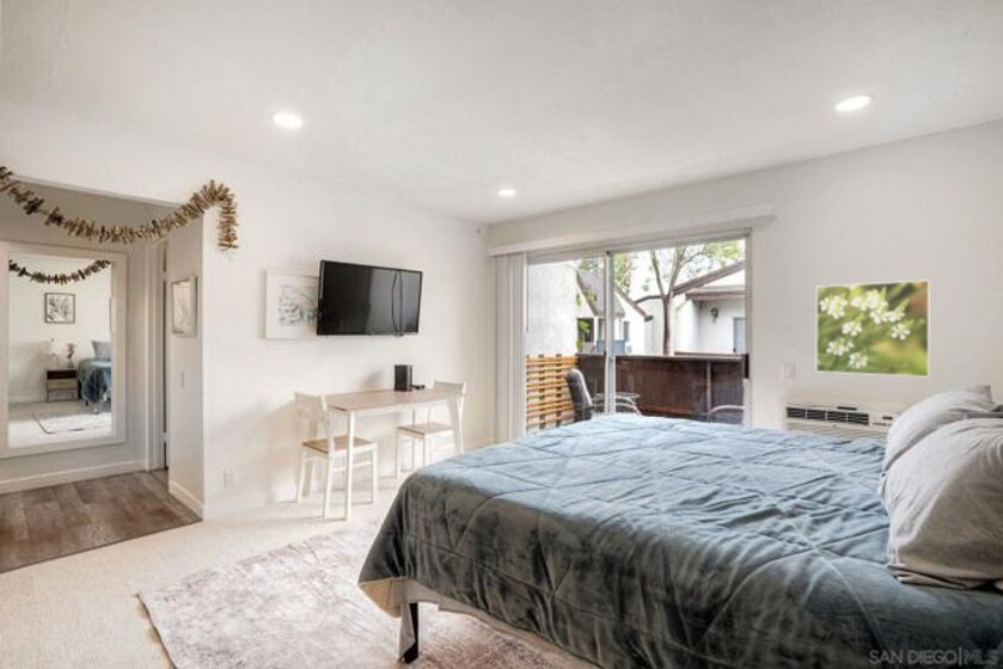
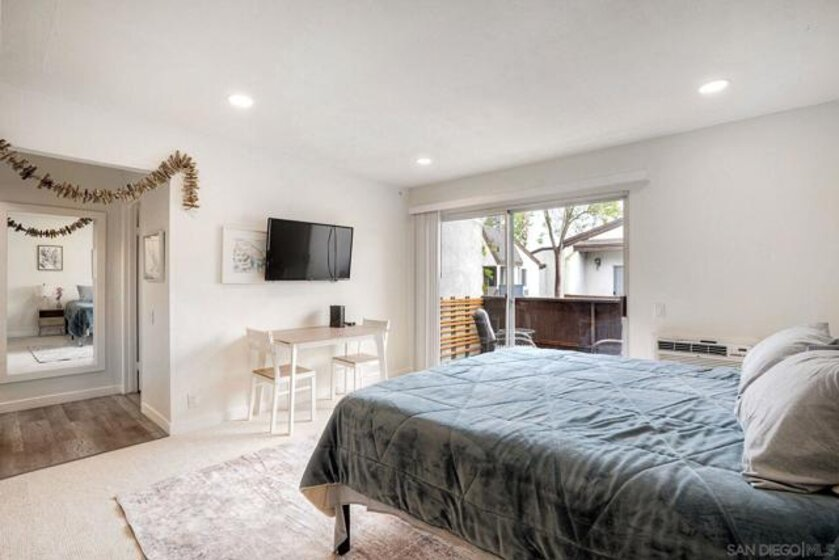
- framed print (869, 329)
